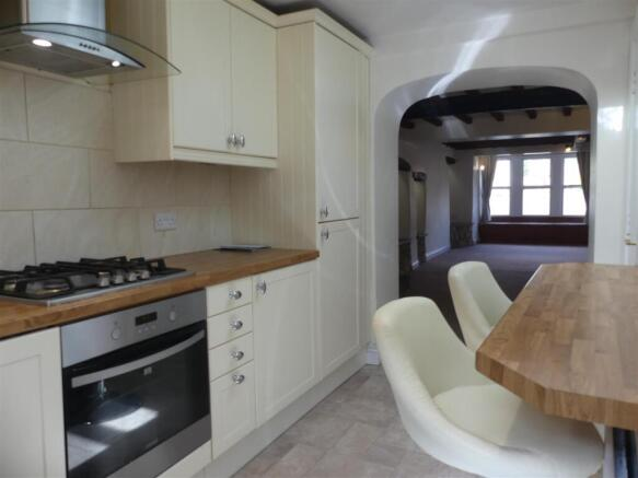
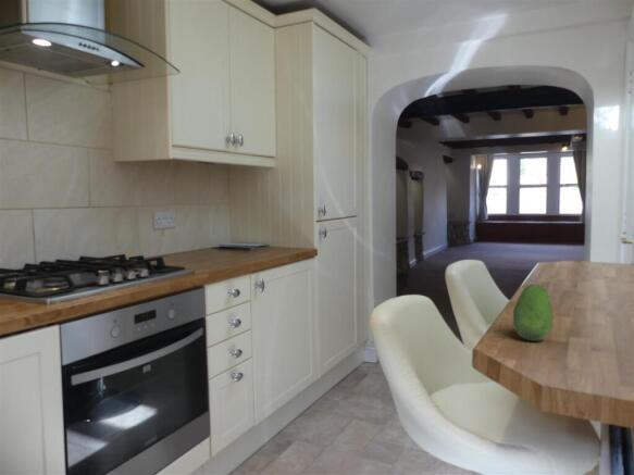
+ fruit (532, 312)
